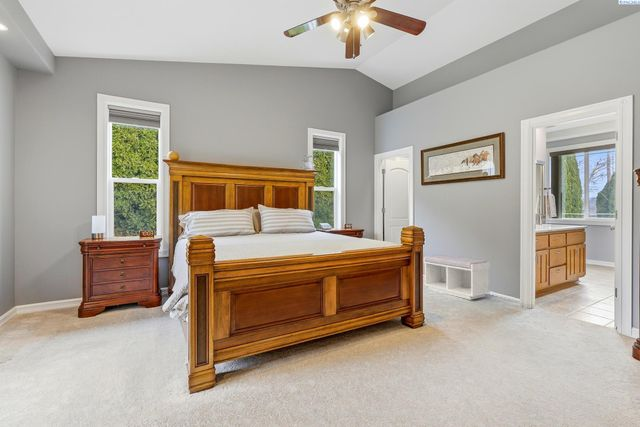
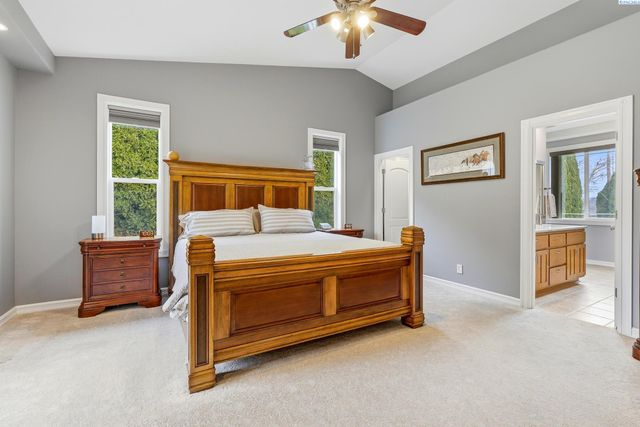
- bench (454, 275)
